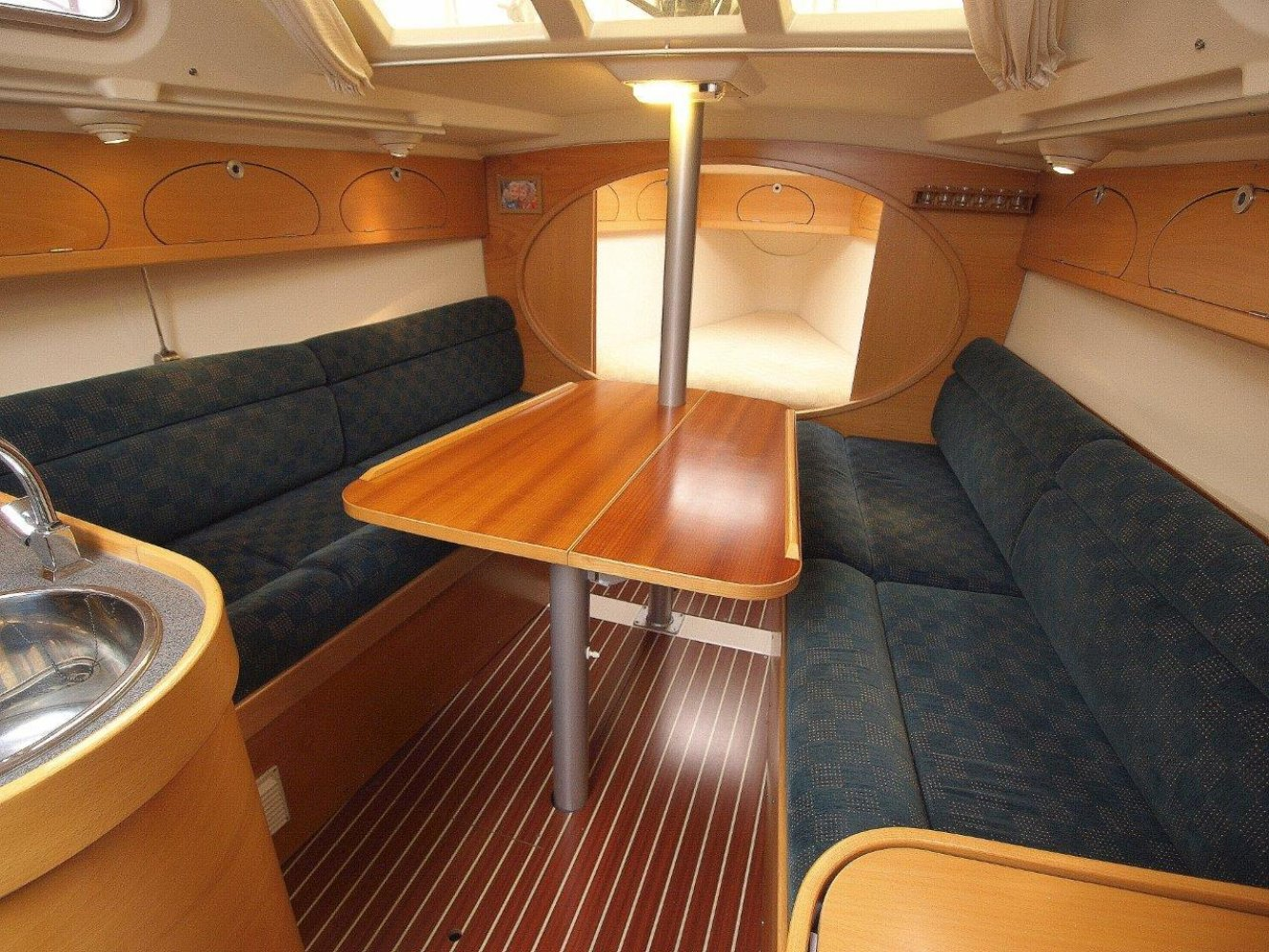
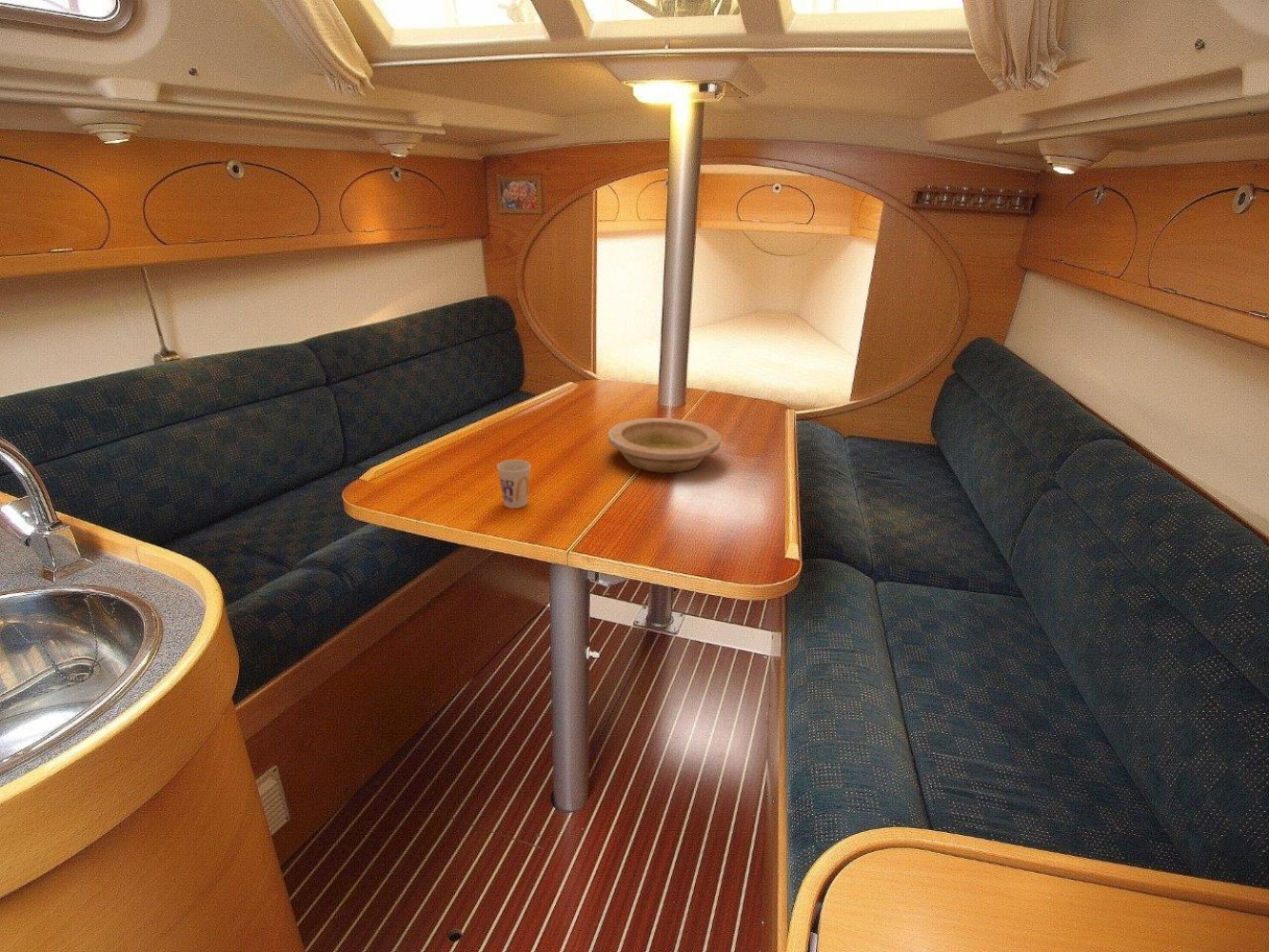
+ bowl (664, 446)
+ cup (514, 485)
